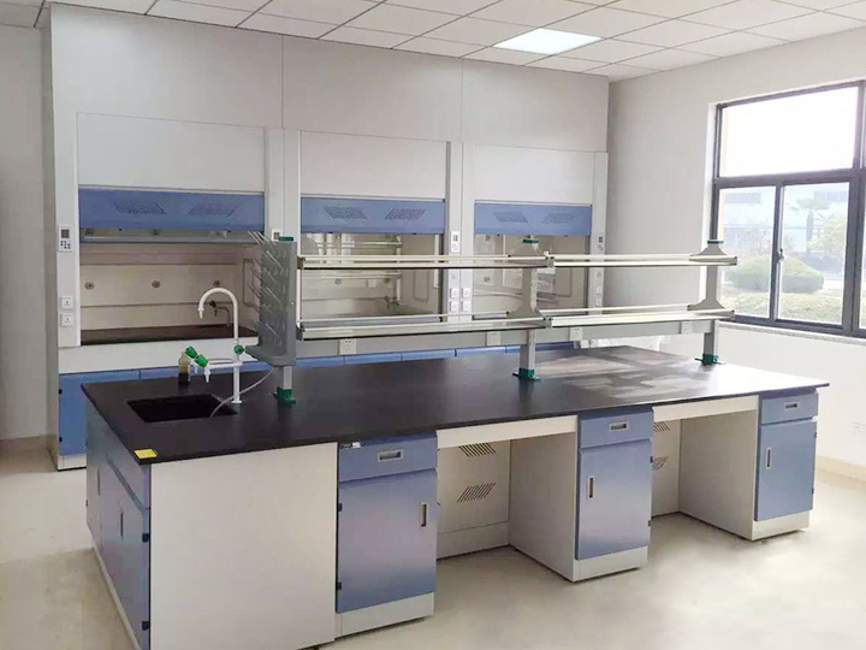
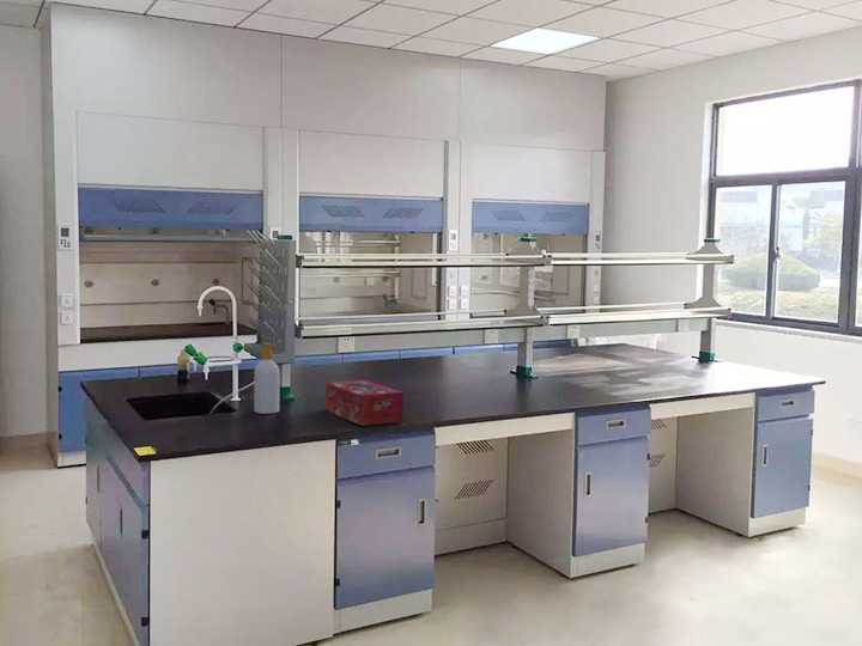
+ tissue box (363, 401)
+ soap bottle (267, 377)
